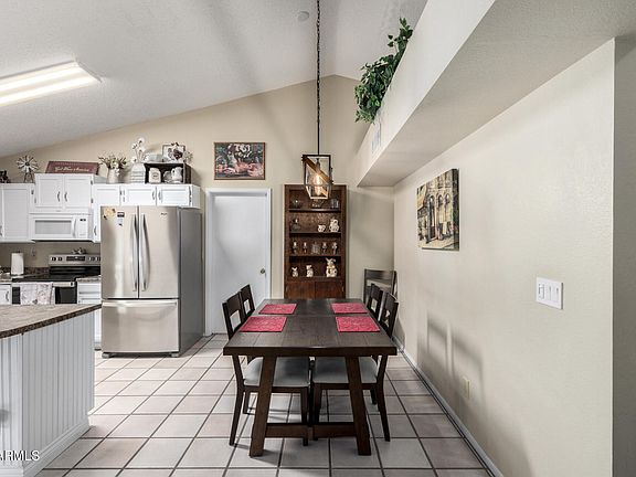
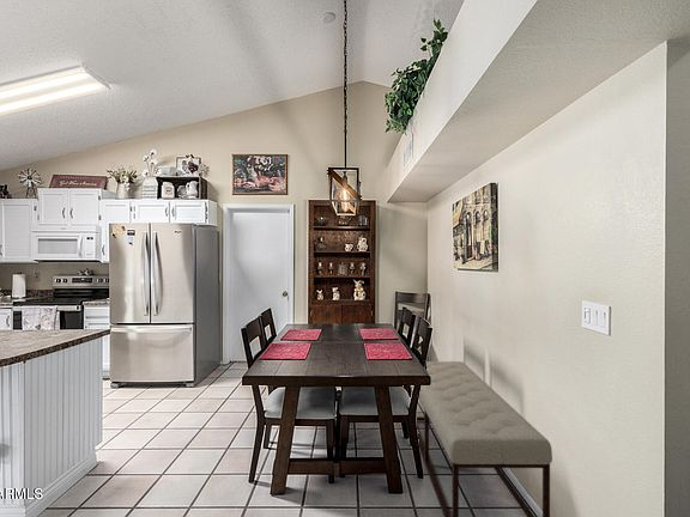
+ bench (459, 426)
